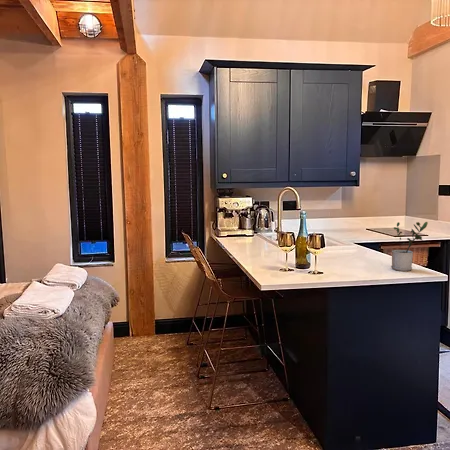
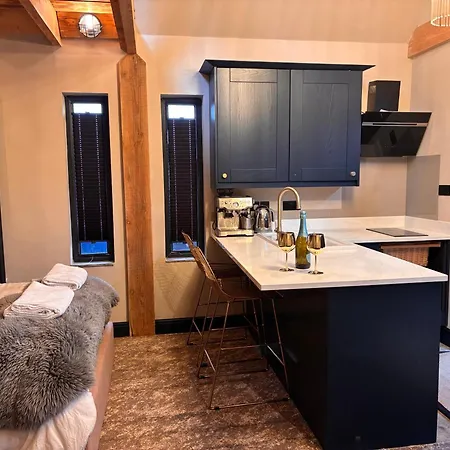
- potted plant (408, 247)
